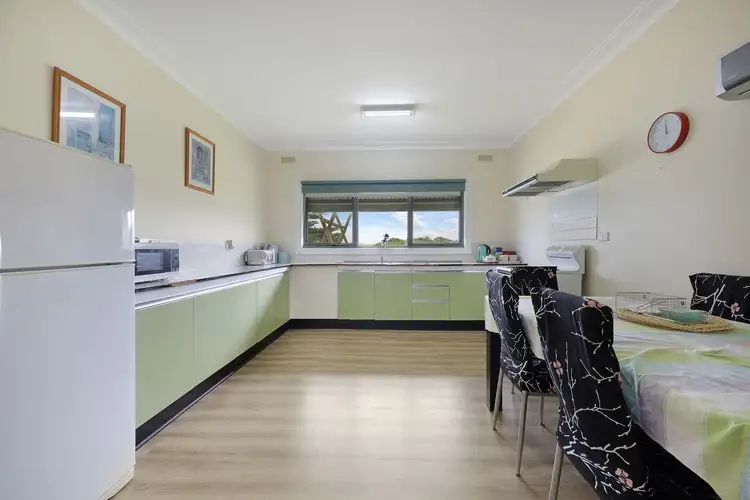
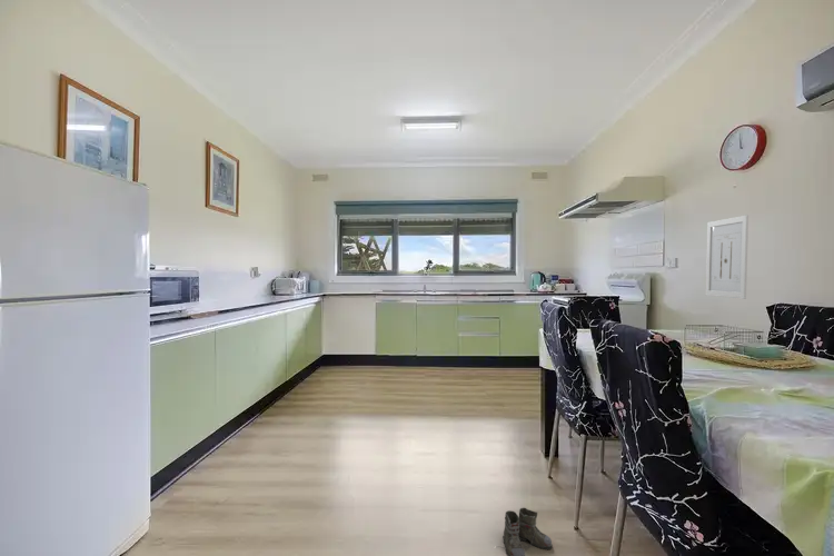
+ wall art (725, 258)
+ boots (523, 532)
